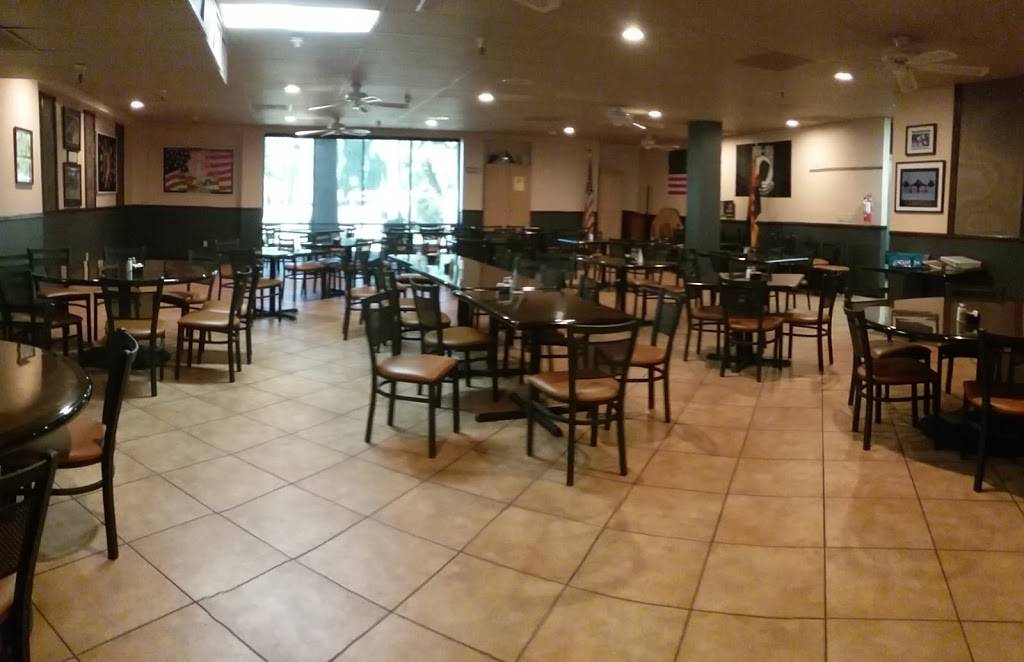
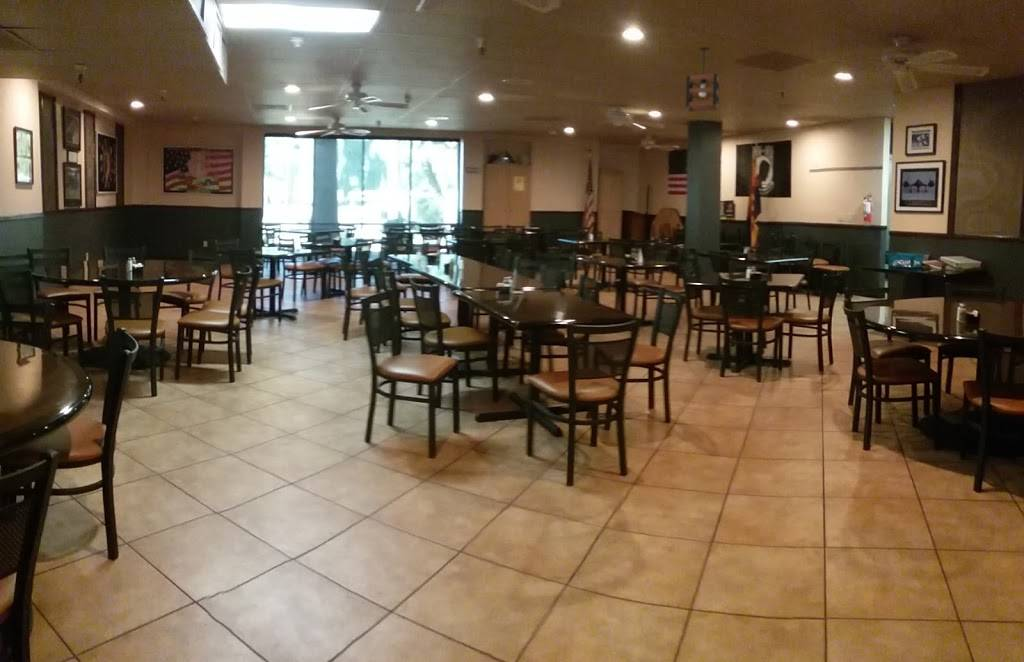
+ pendant light (703, 78)
